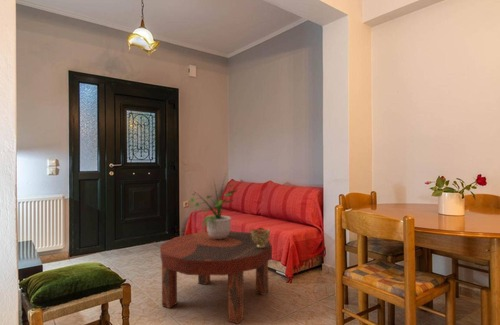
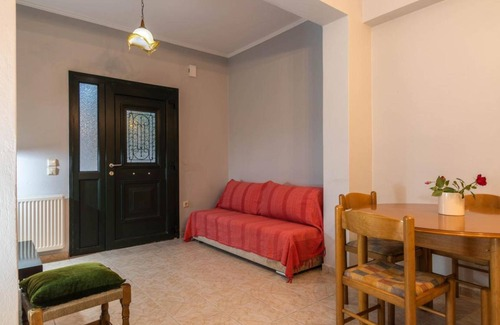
- potted plant (214, 204)
- coffee table (216, 270)
- decorative bowl (260, 238)
